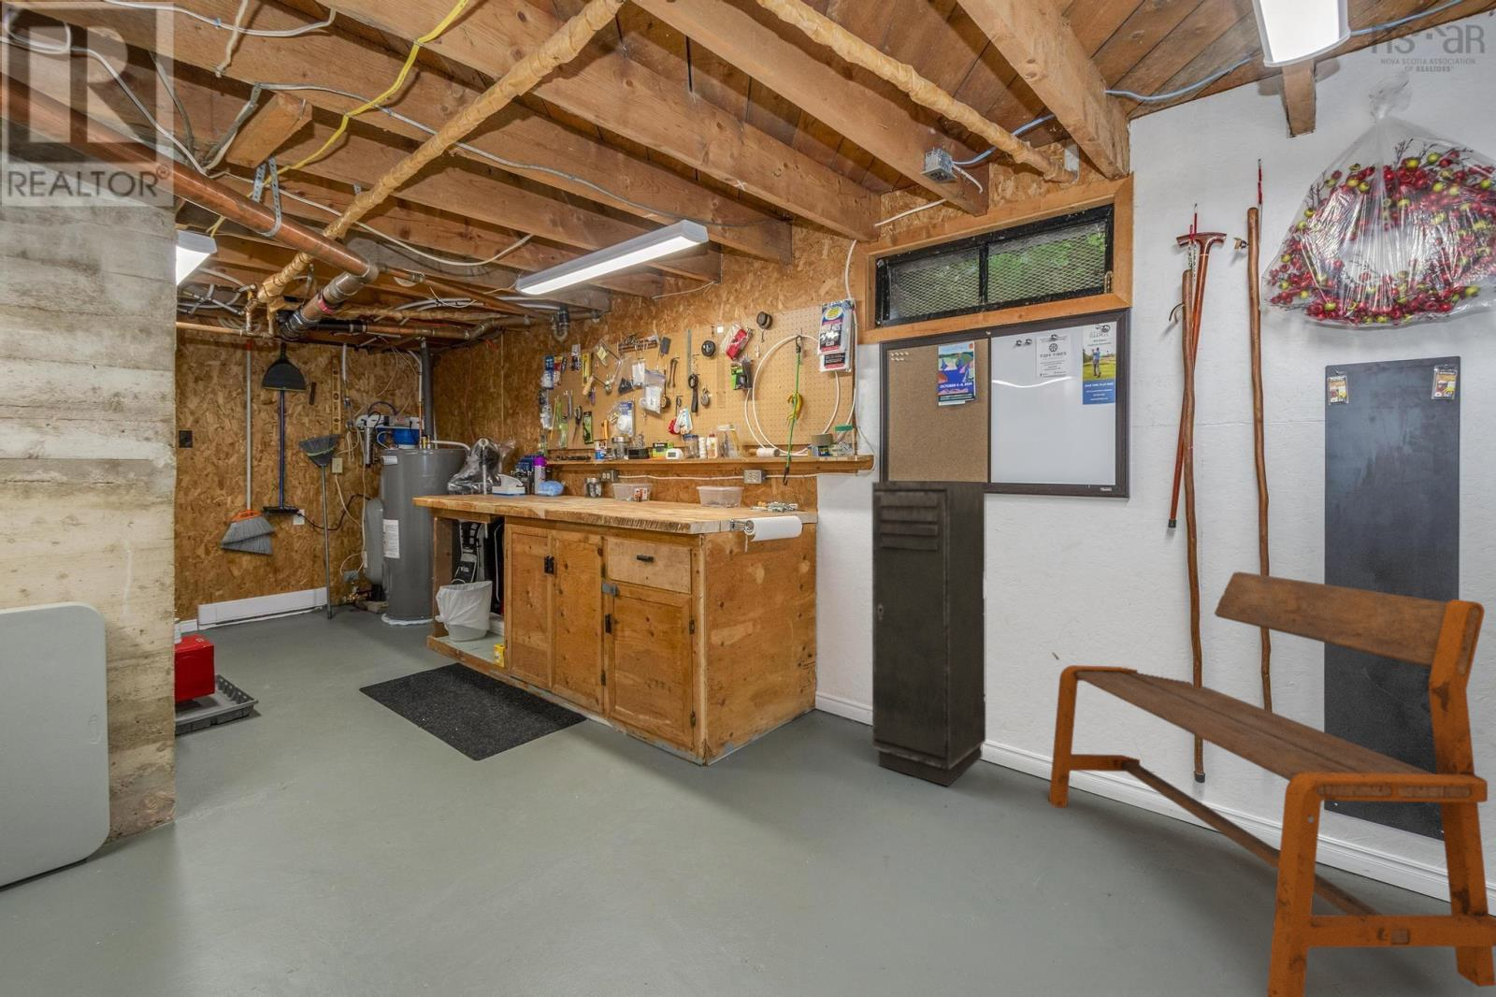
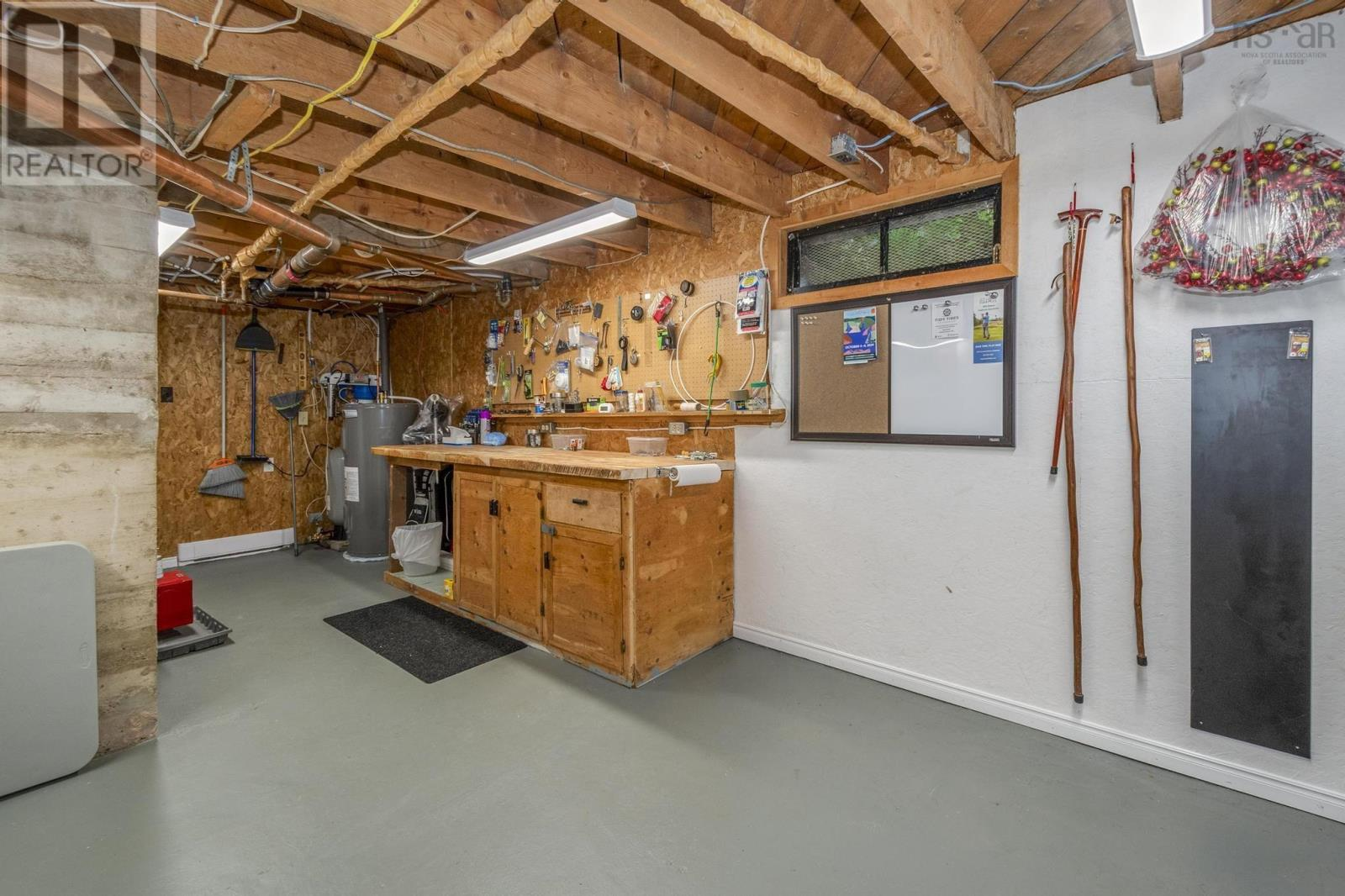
- bench (1222, 730)
- storage cabinet (929, 622)
